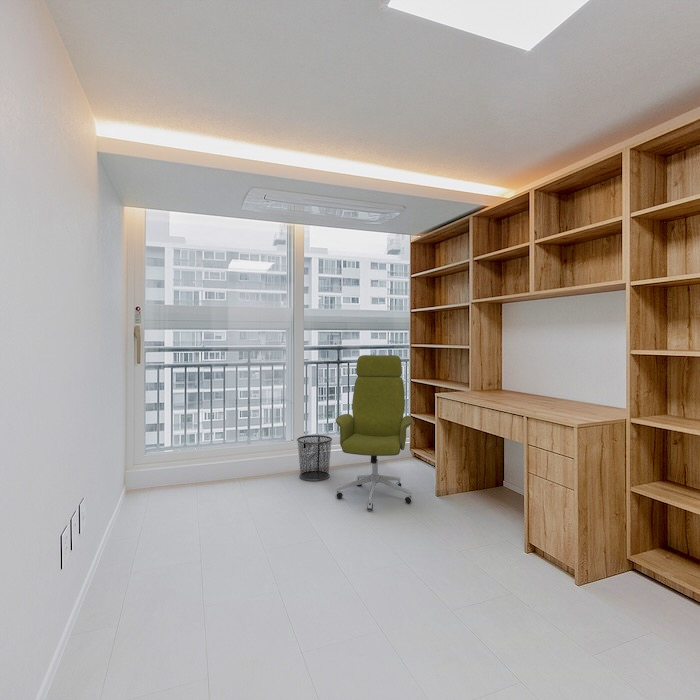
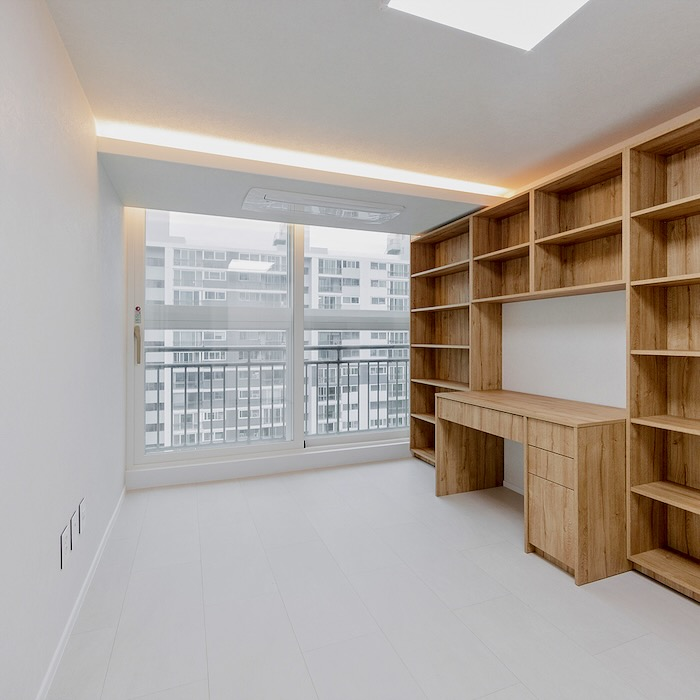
- office chair (375, 425)
- waste bin (314, 457)
